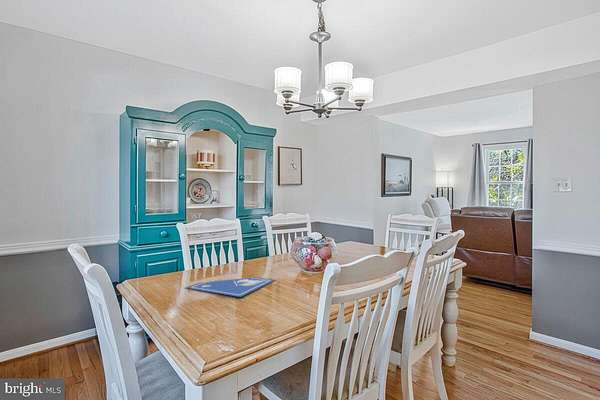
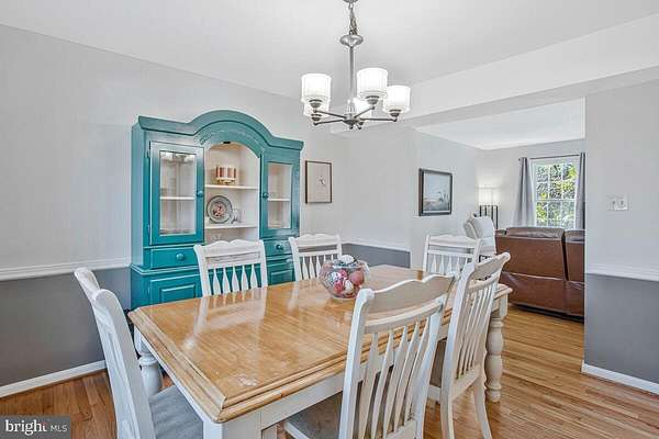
- placemat (232, 283)
